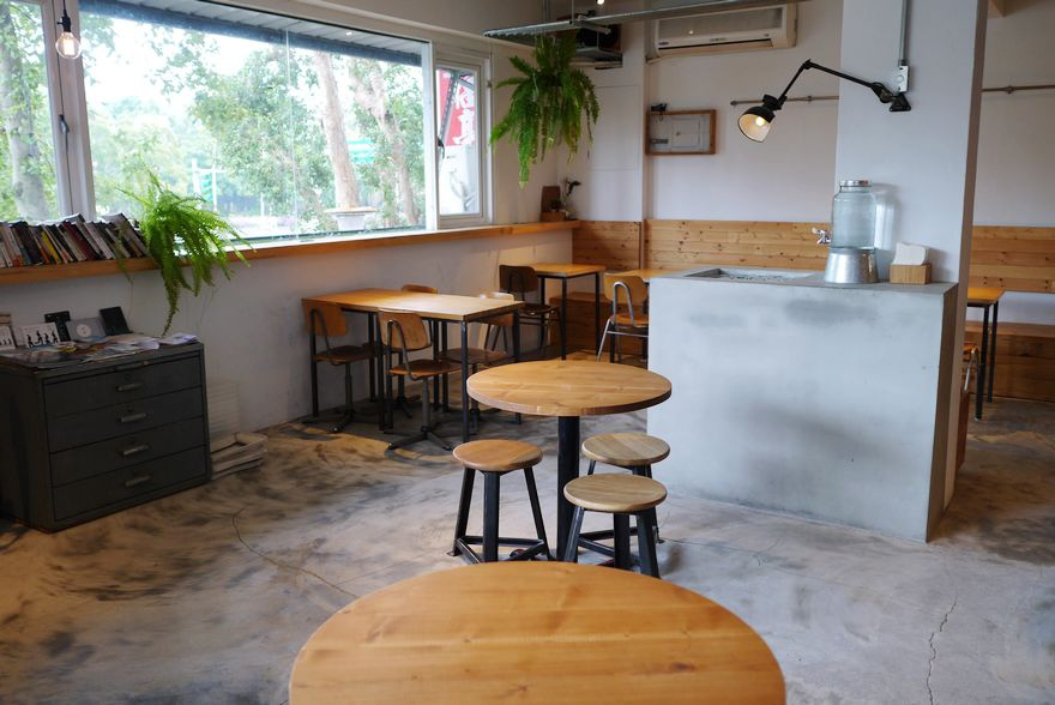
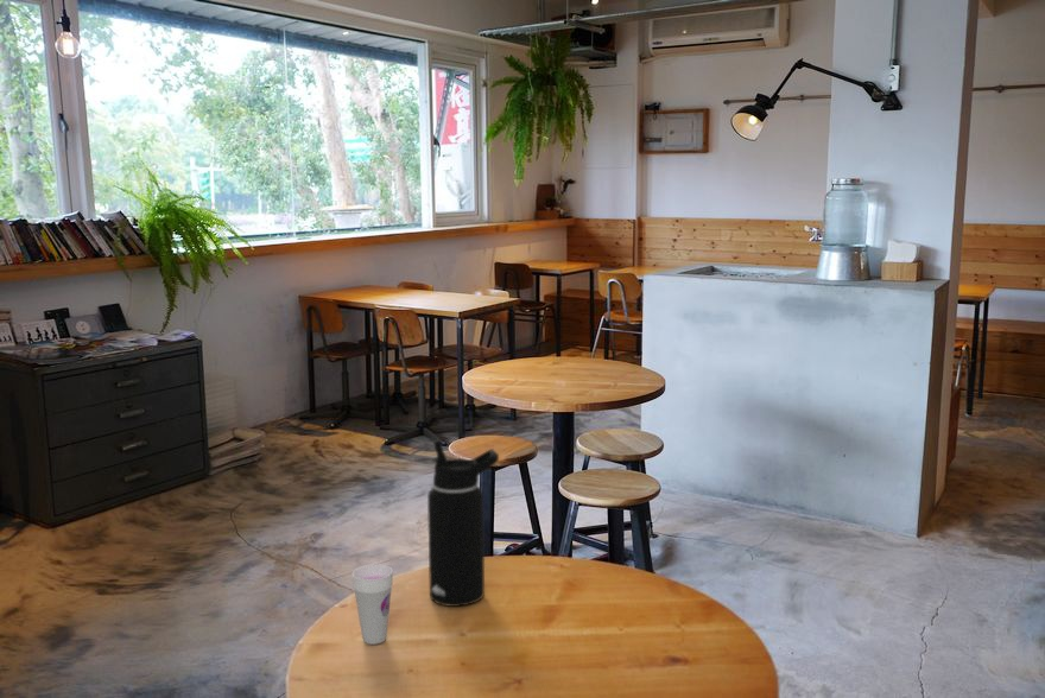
+ water bottle (463, 518)
+ cup (373, 605)
